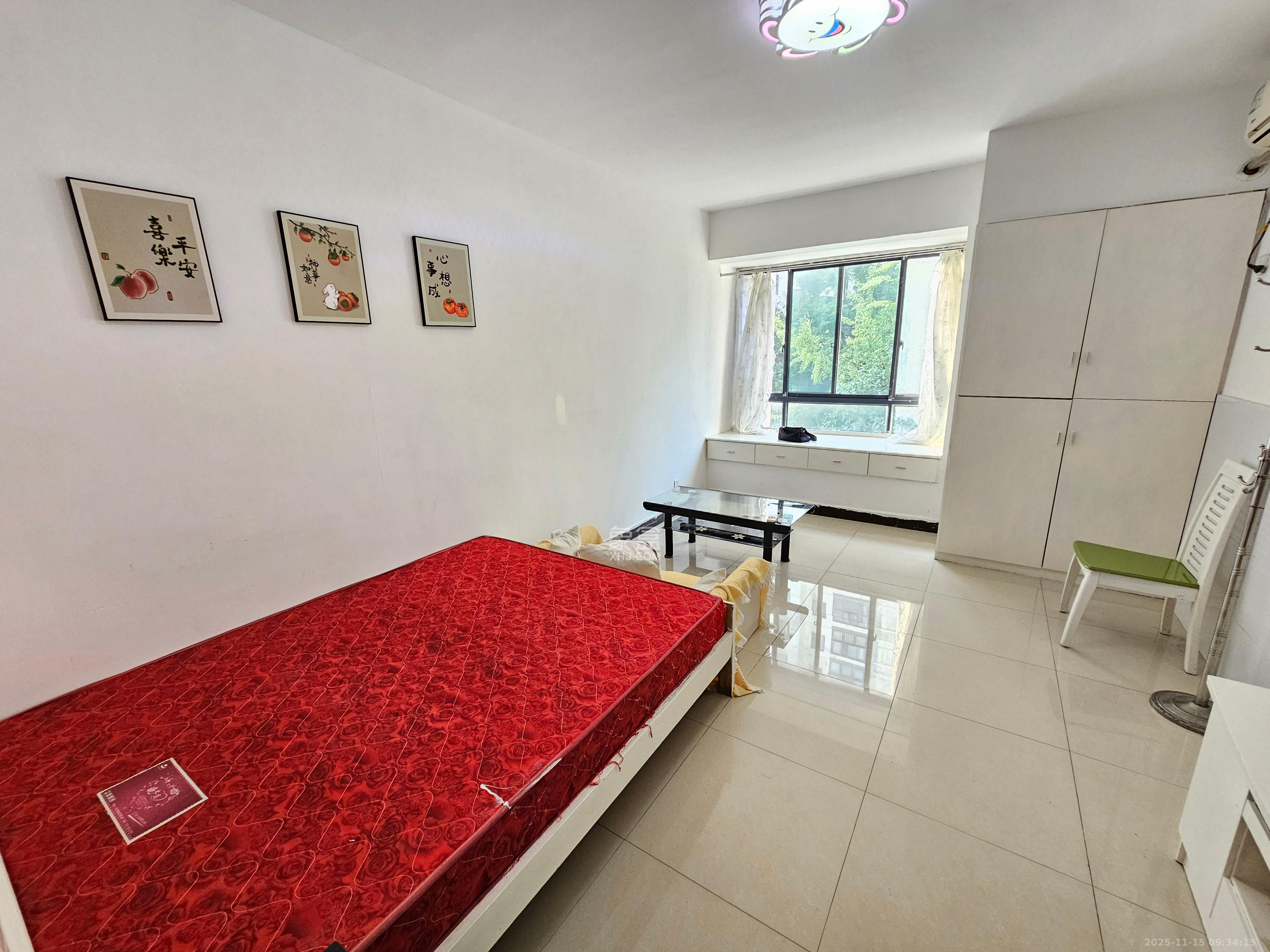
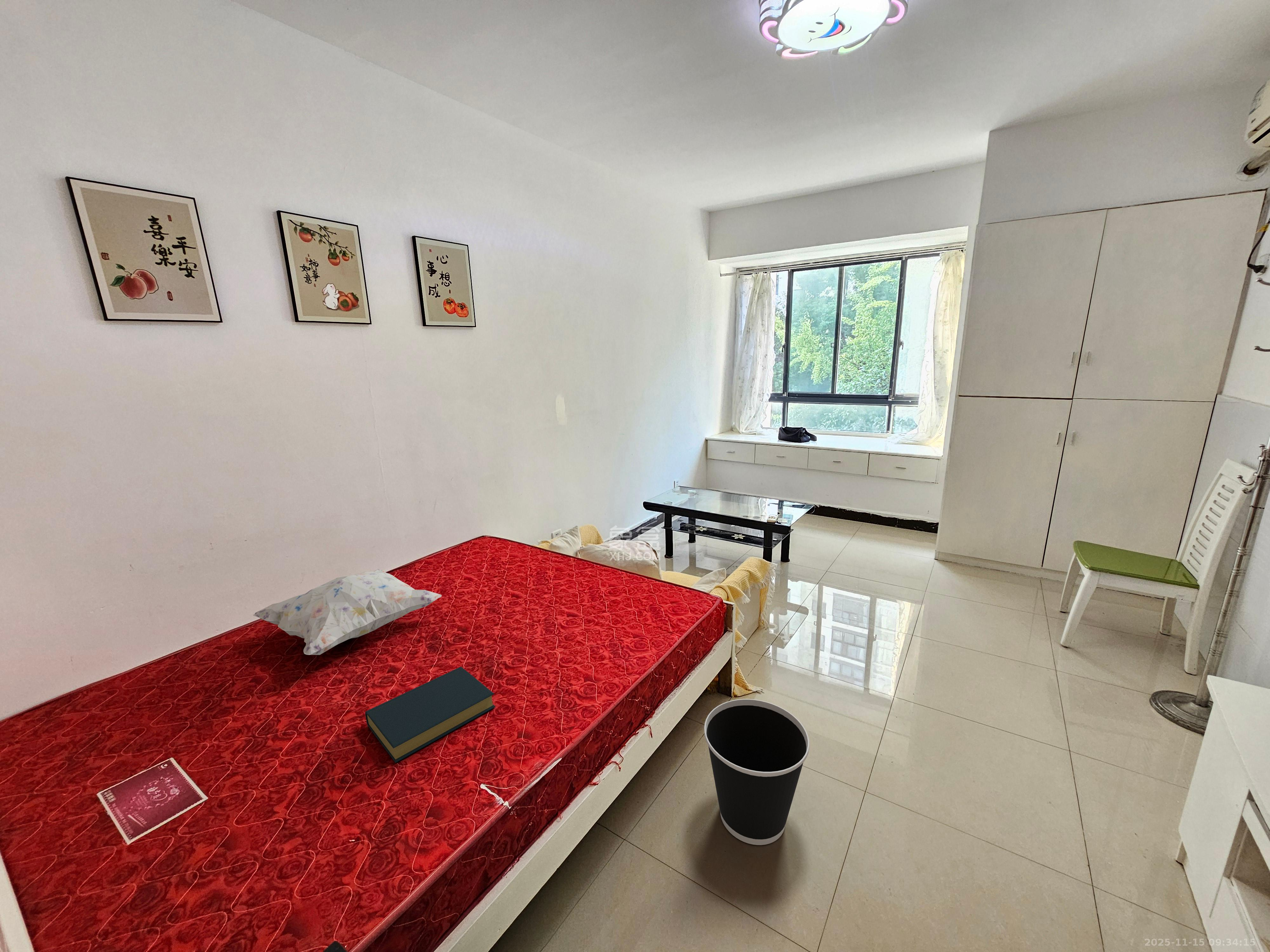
+ wastebasket (754, 775)
+ hardback book (431, 709)
+ decorative pillow (352, 605)
